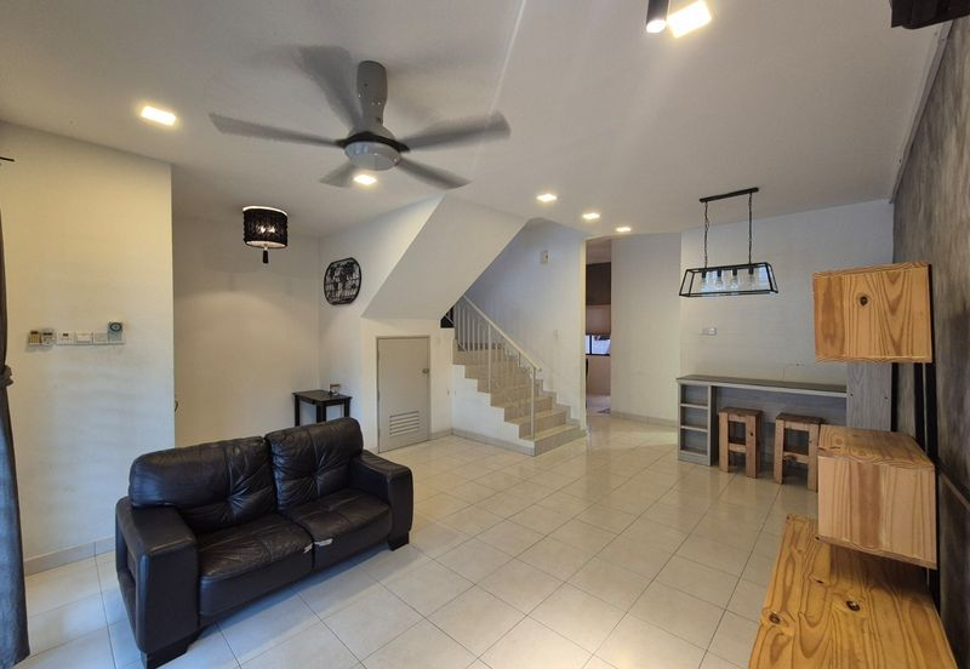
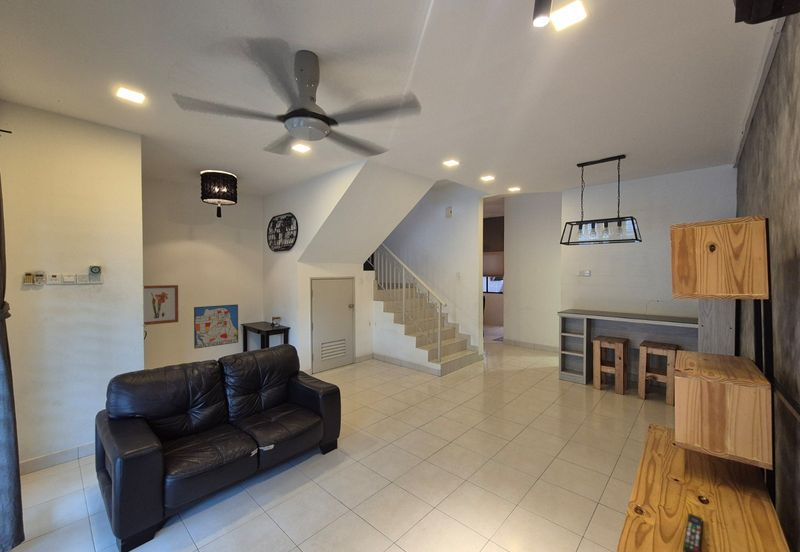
+ wall art (159, 304)
+ remote control (693, 533)
+ wall art (217, 325)
